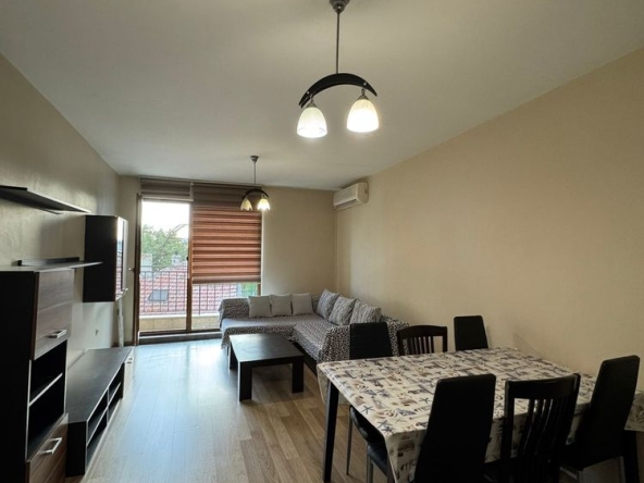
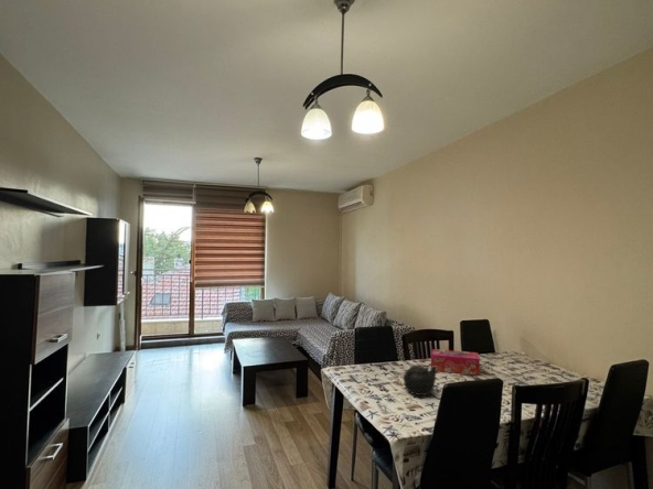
+ teapot (421, 379)
+ tissue box (454, 361)
